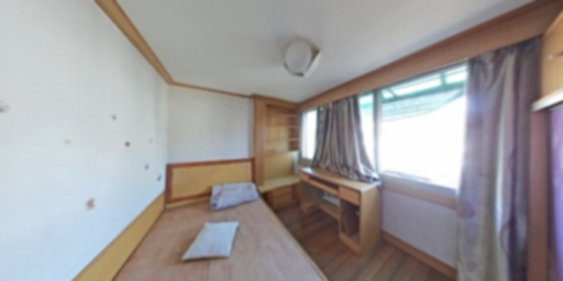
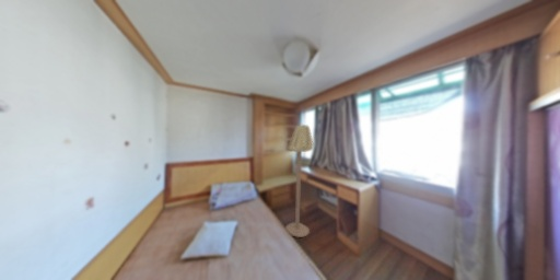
+ floor lamp (300, 178)
